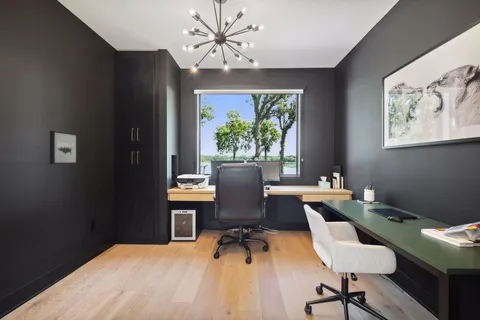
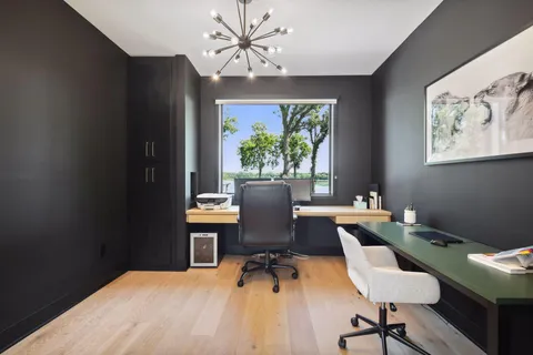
- wall art (64, 148)
